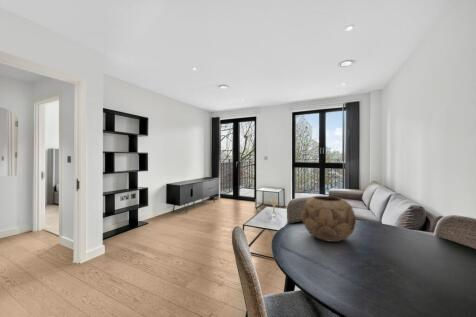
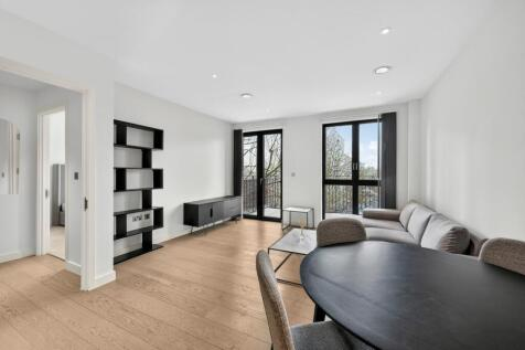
- decorative bowl (327, 217)
